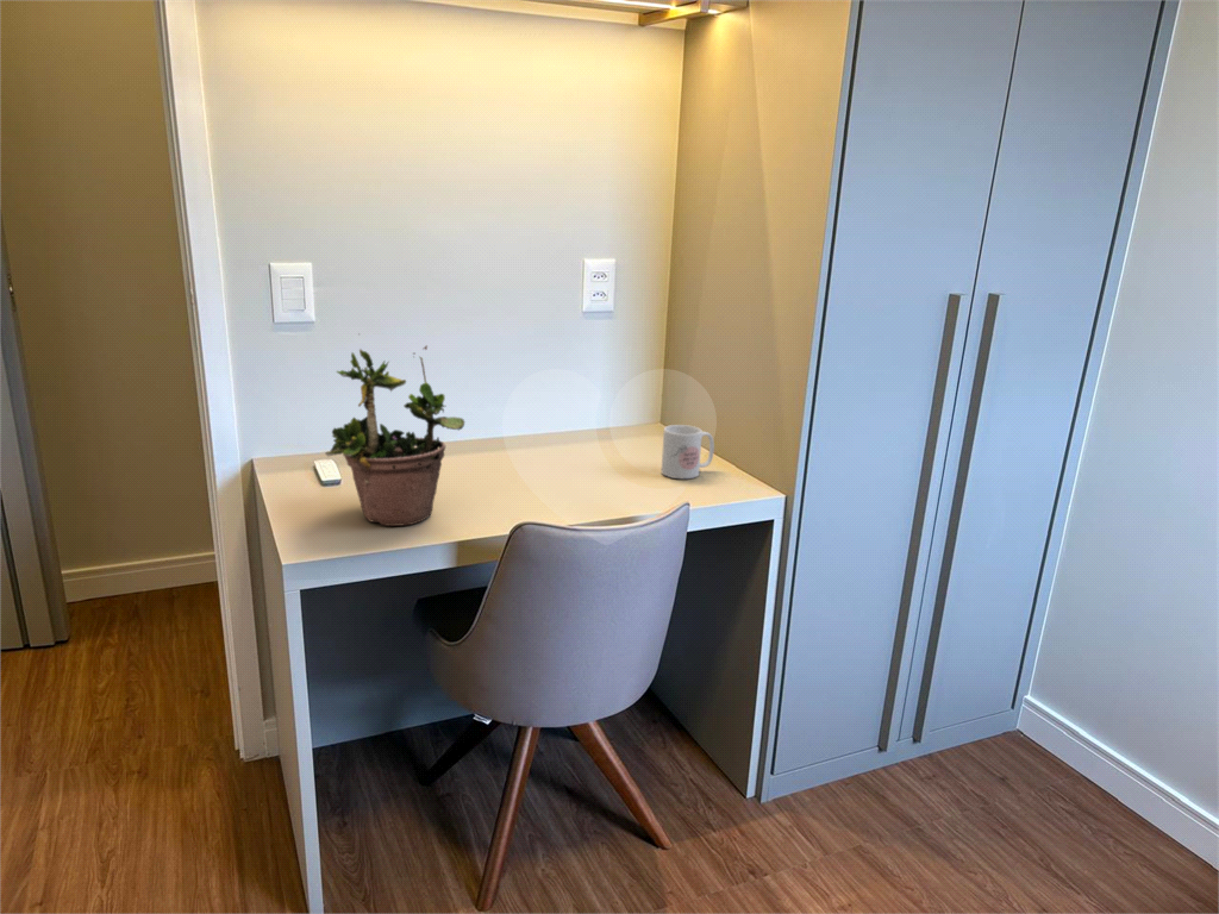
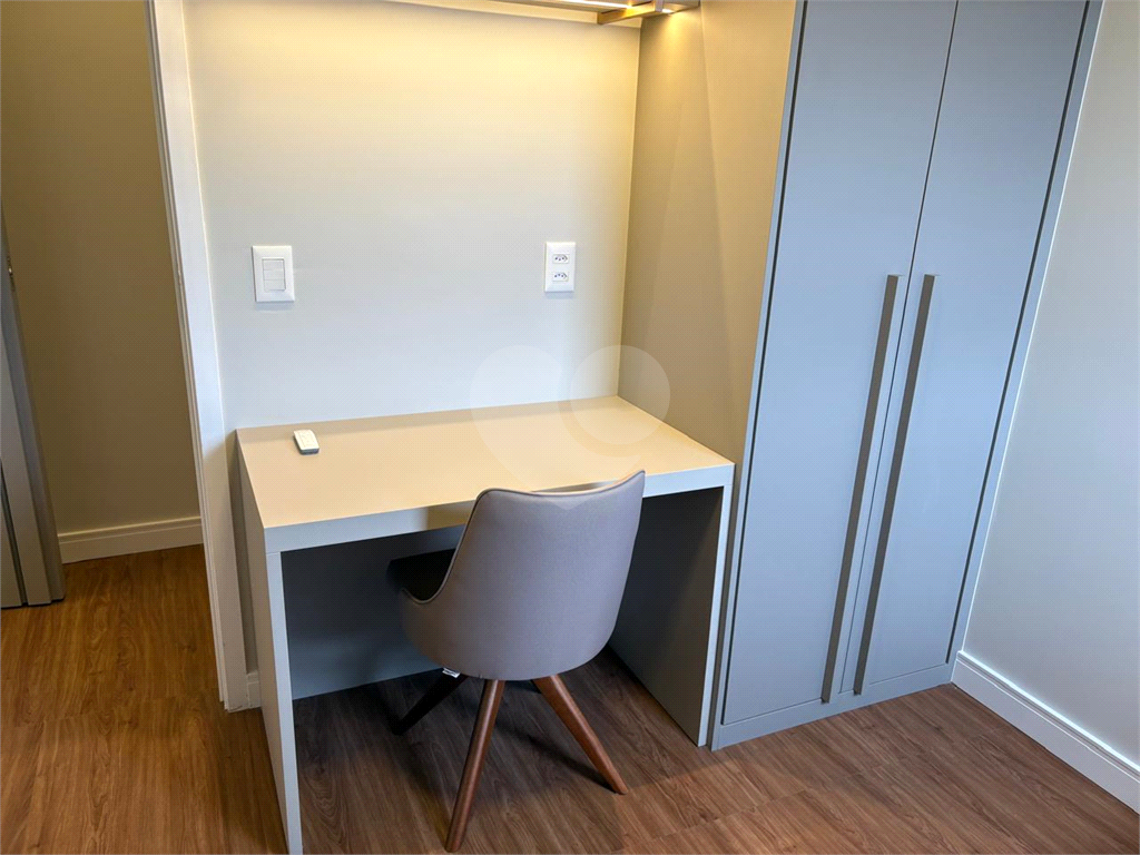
- potted plant (386, 427)
- mug (688, 450)
